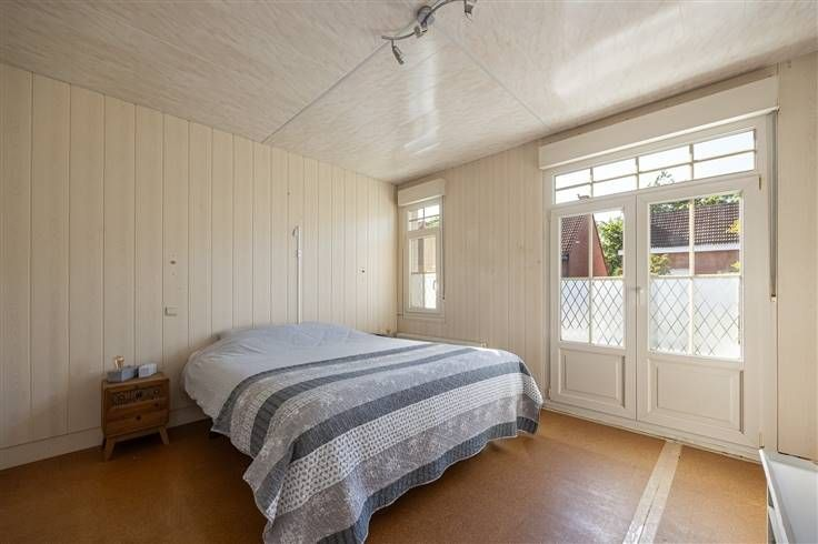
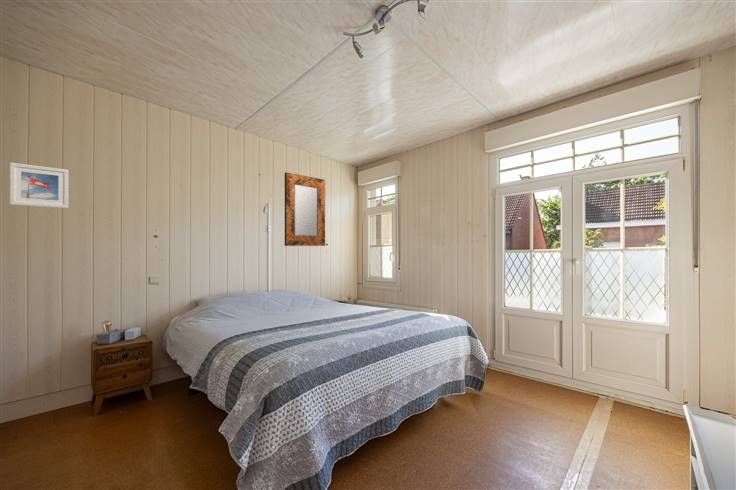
+ home mirror (305, 211)
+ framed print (40, 186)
